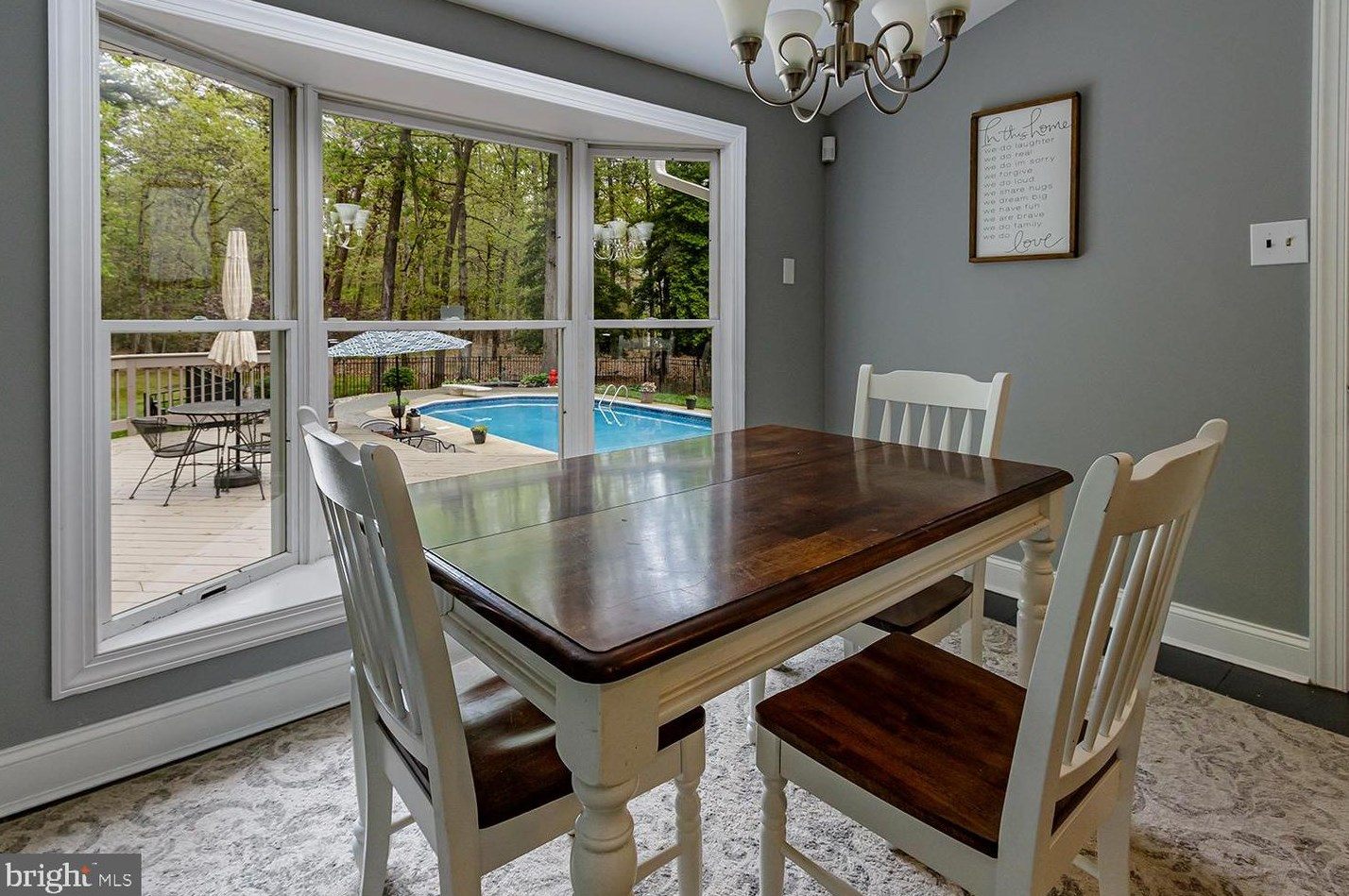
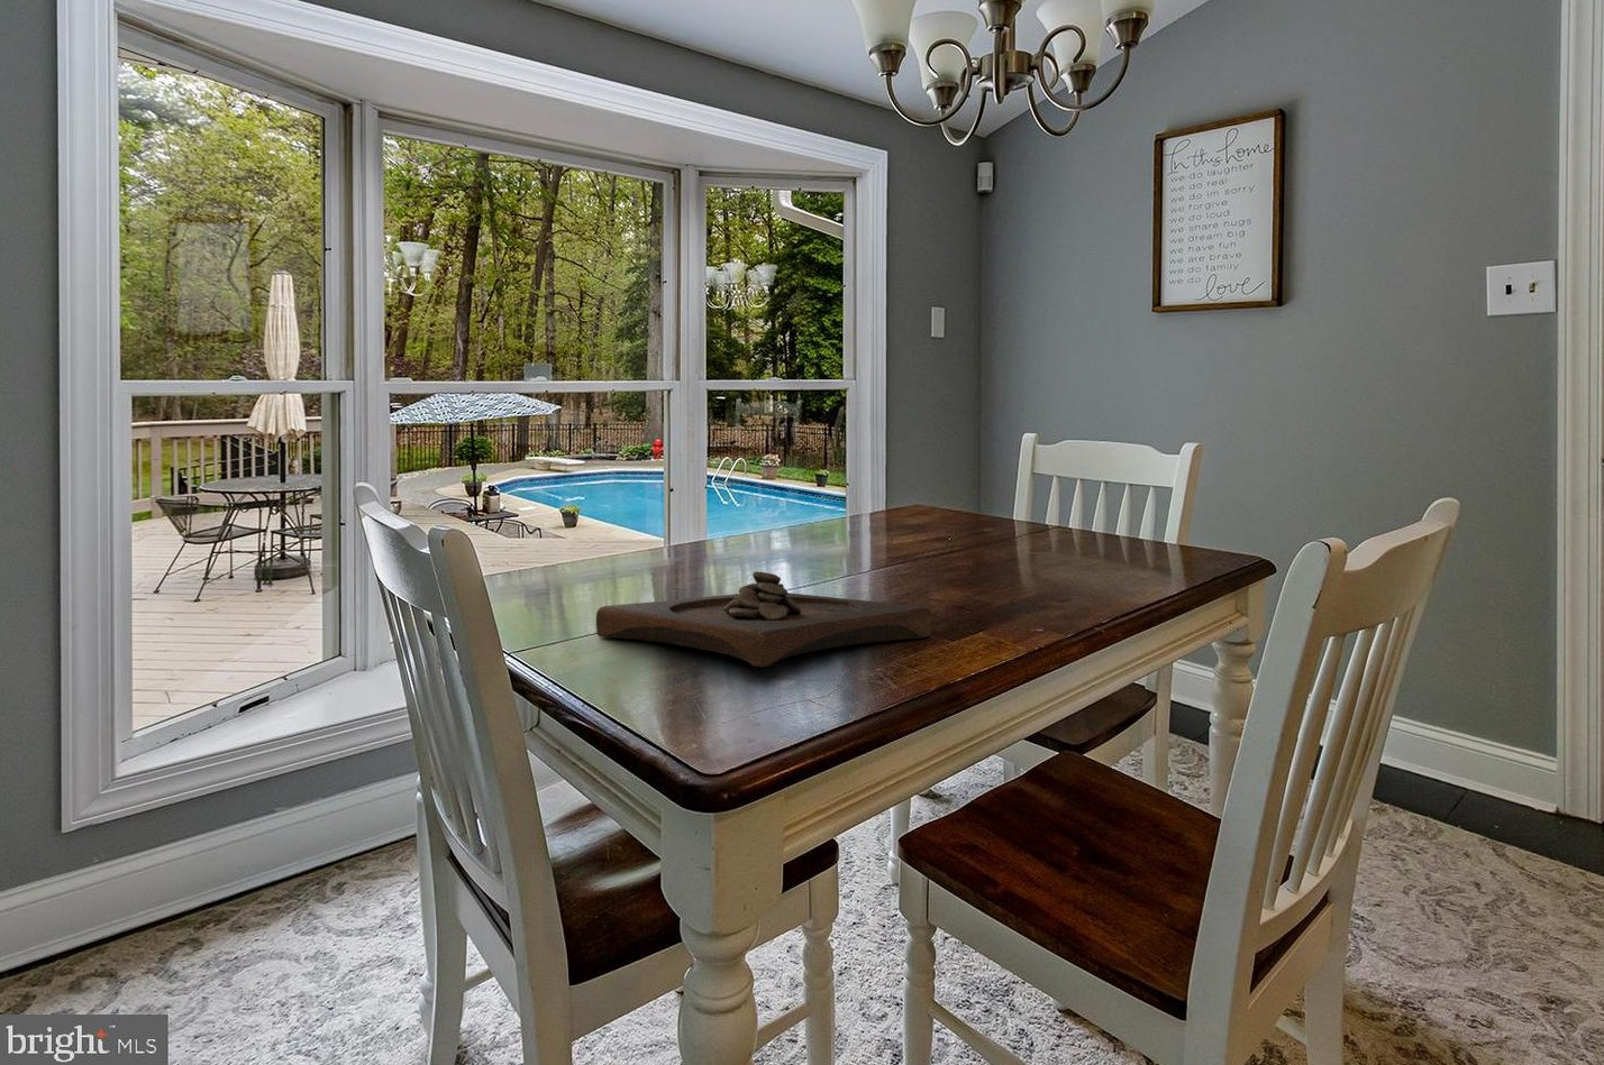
+ wooden tray (762, 604)
